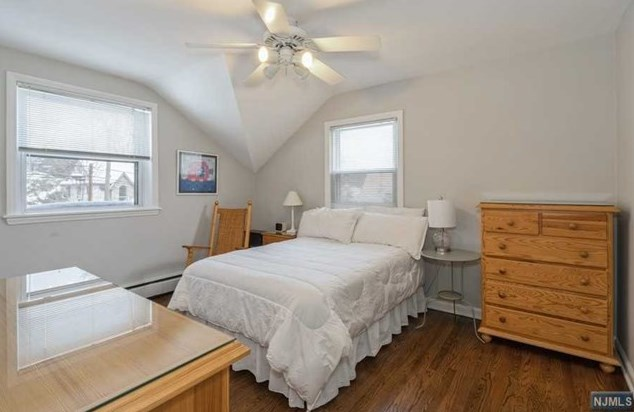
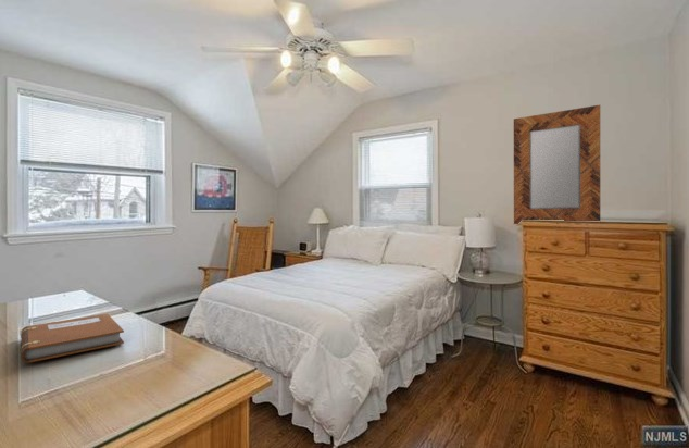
+ notebook (71, 334)
+ home mirror (554, 167)
